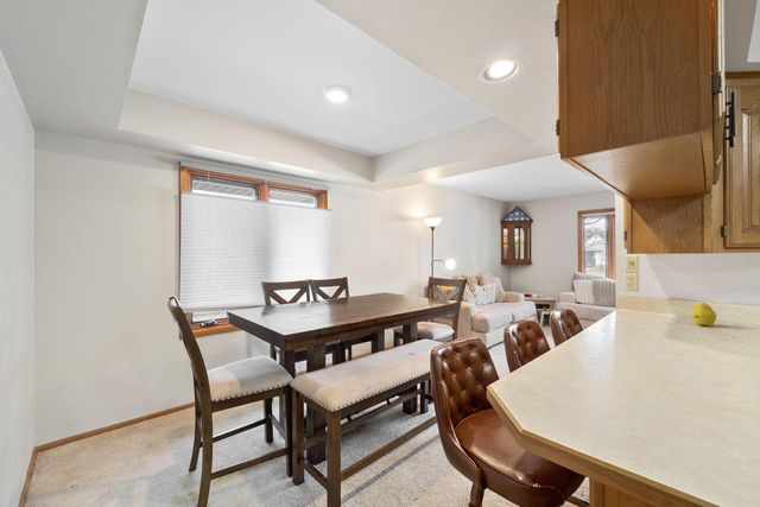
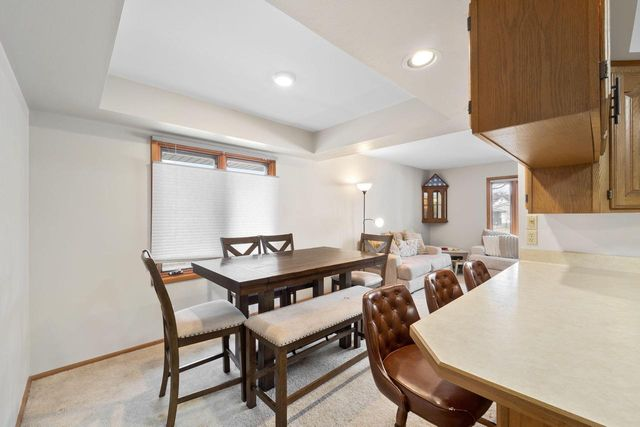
- fruit (703, 313)
